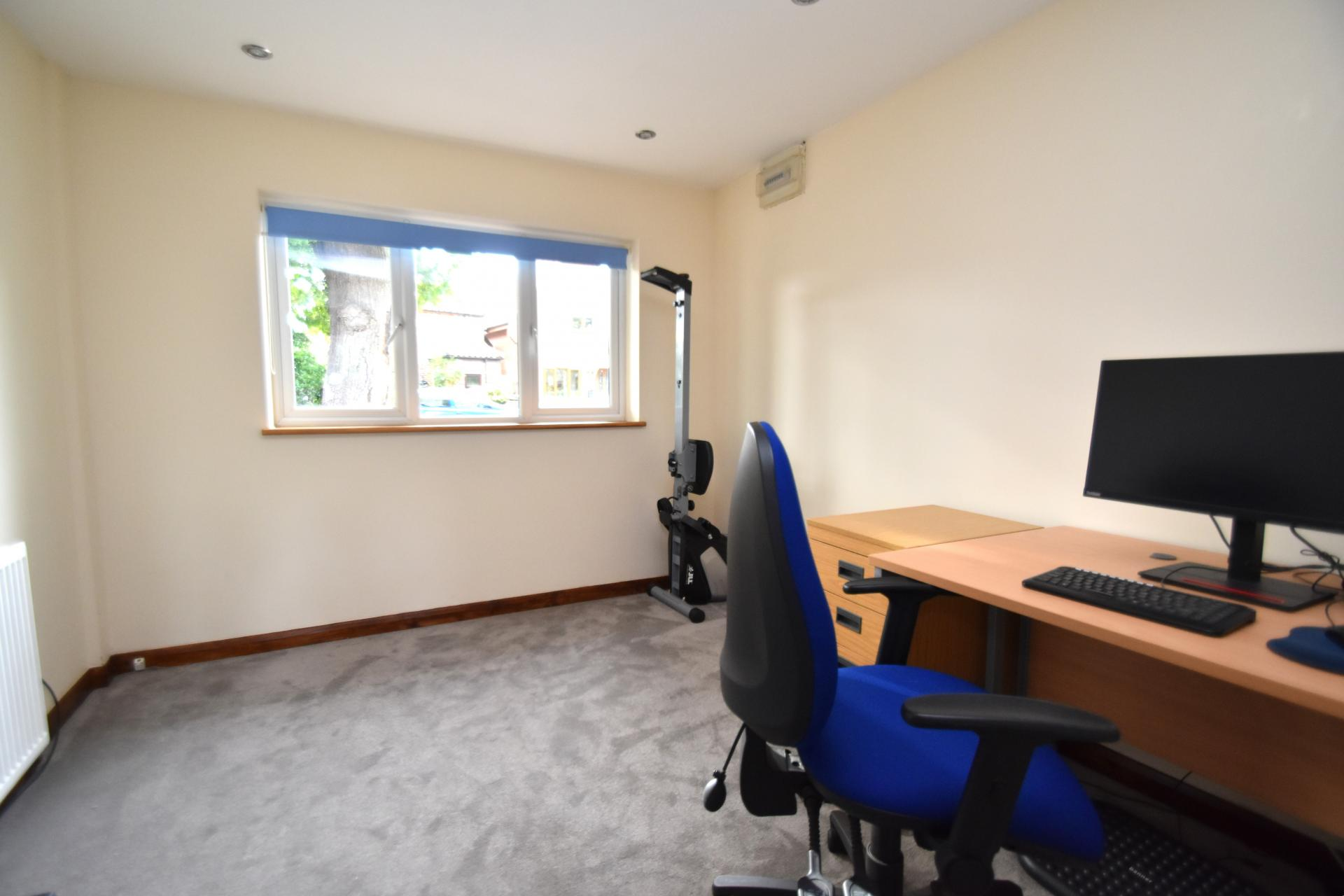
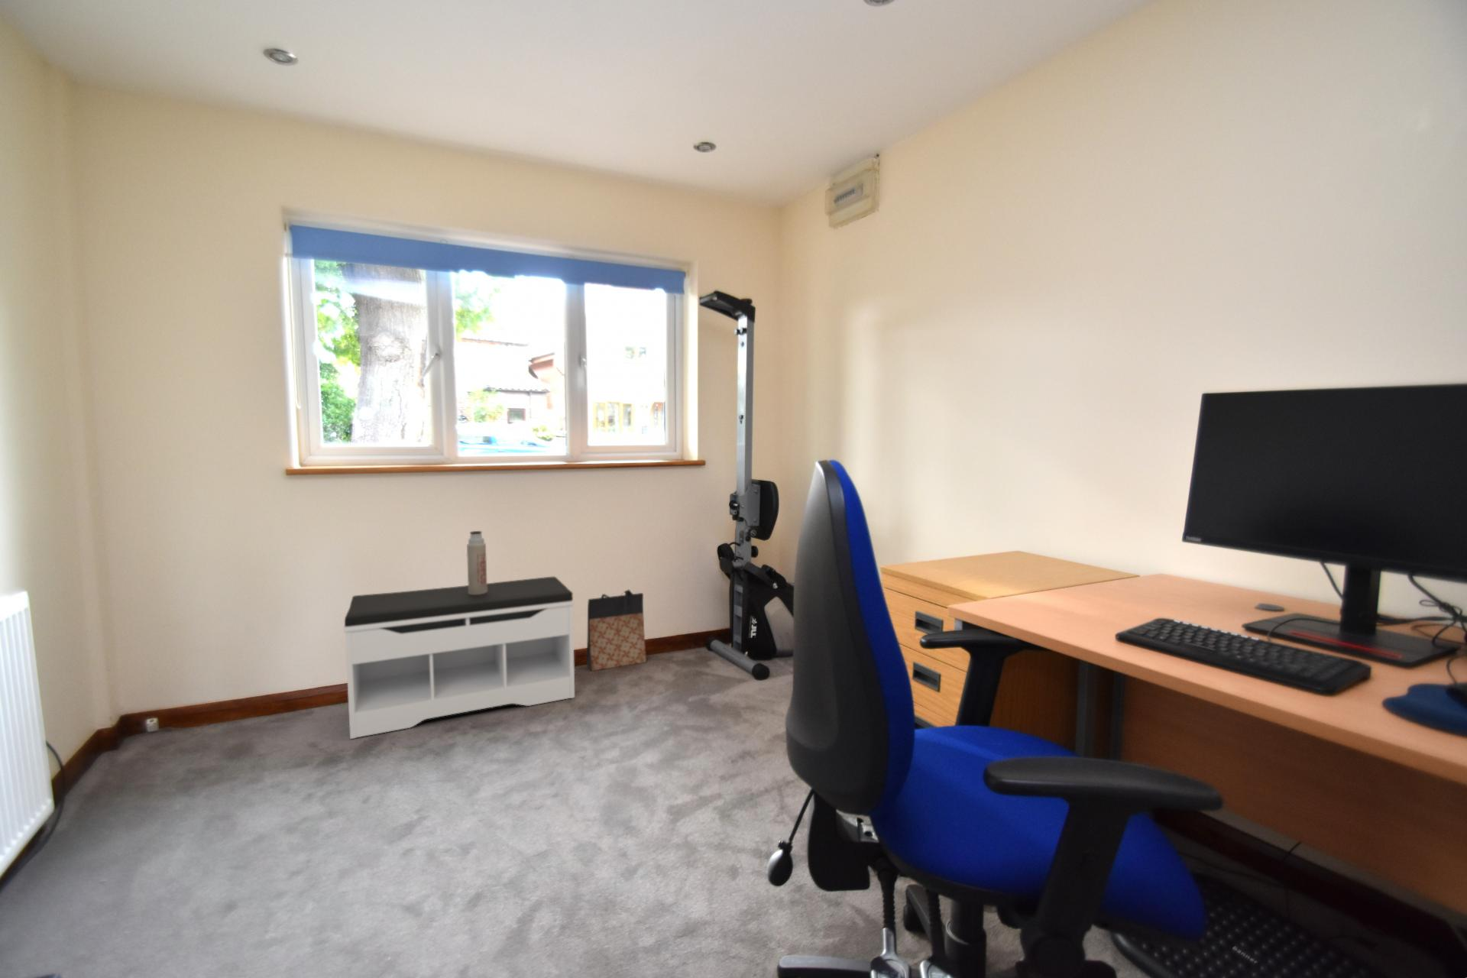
+ thermos bottle (477, 561)
+ bag (616, 627)
+ bench (465, 646)
